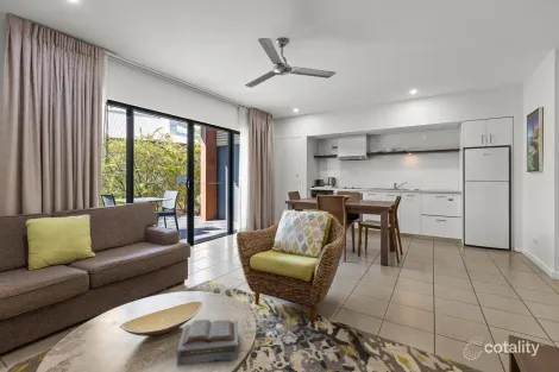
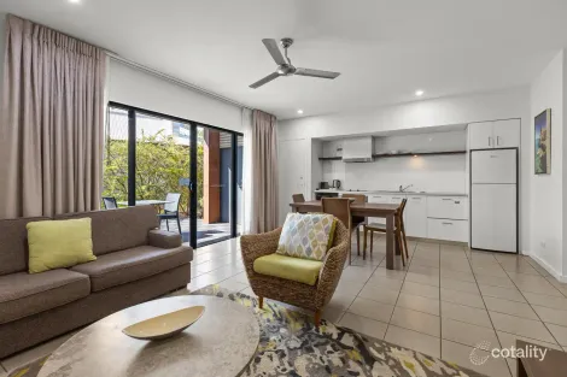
- bible (209, 336)
